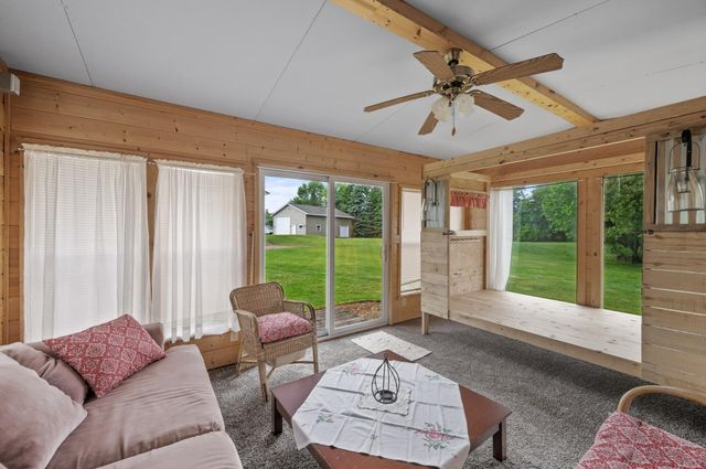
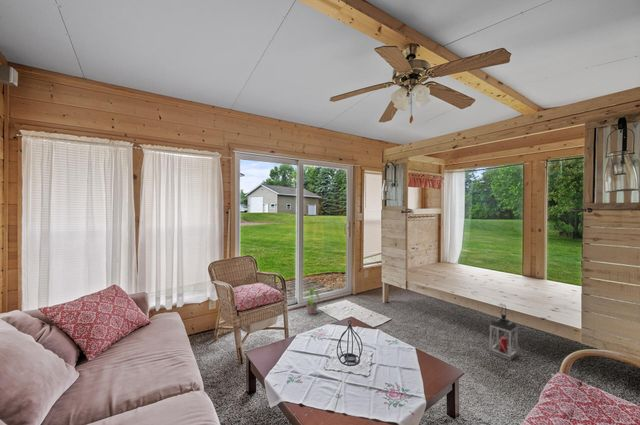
+ potted plant (311, 301)
+ lantern (503, 329)
